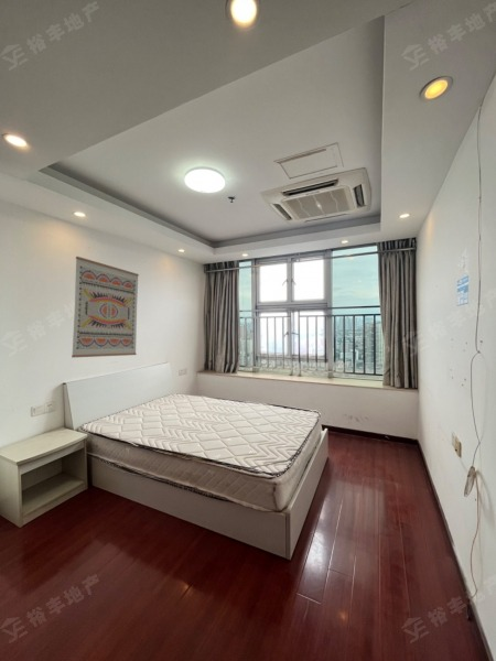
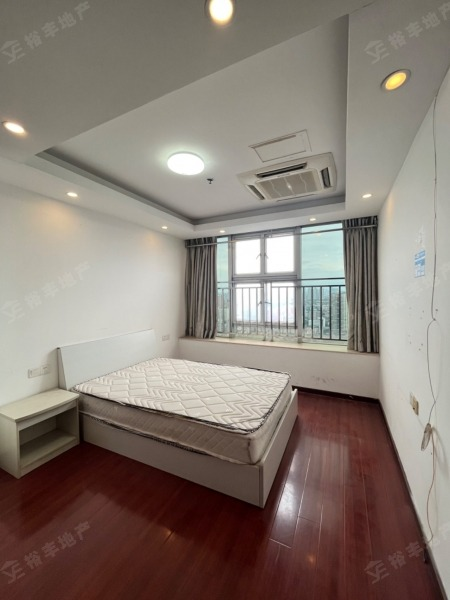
- wall art (109, 311)
